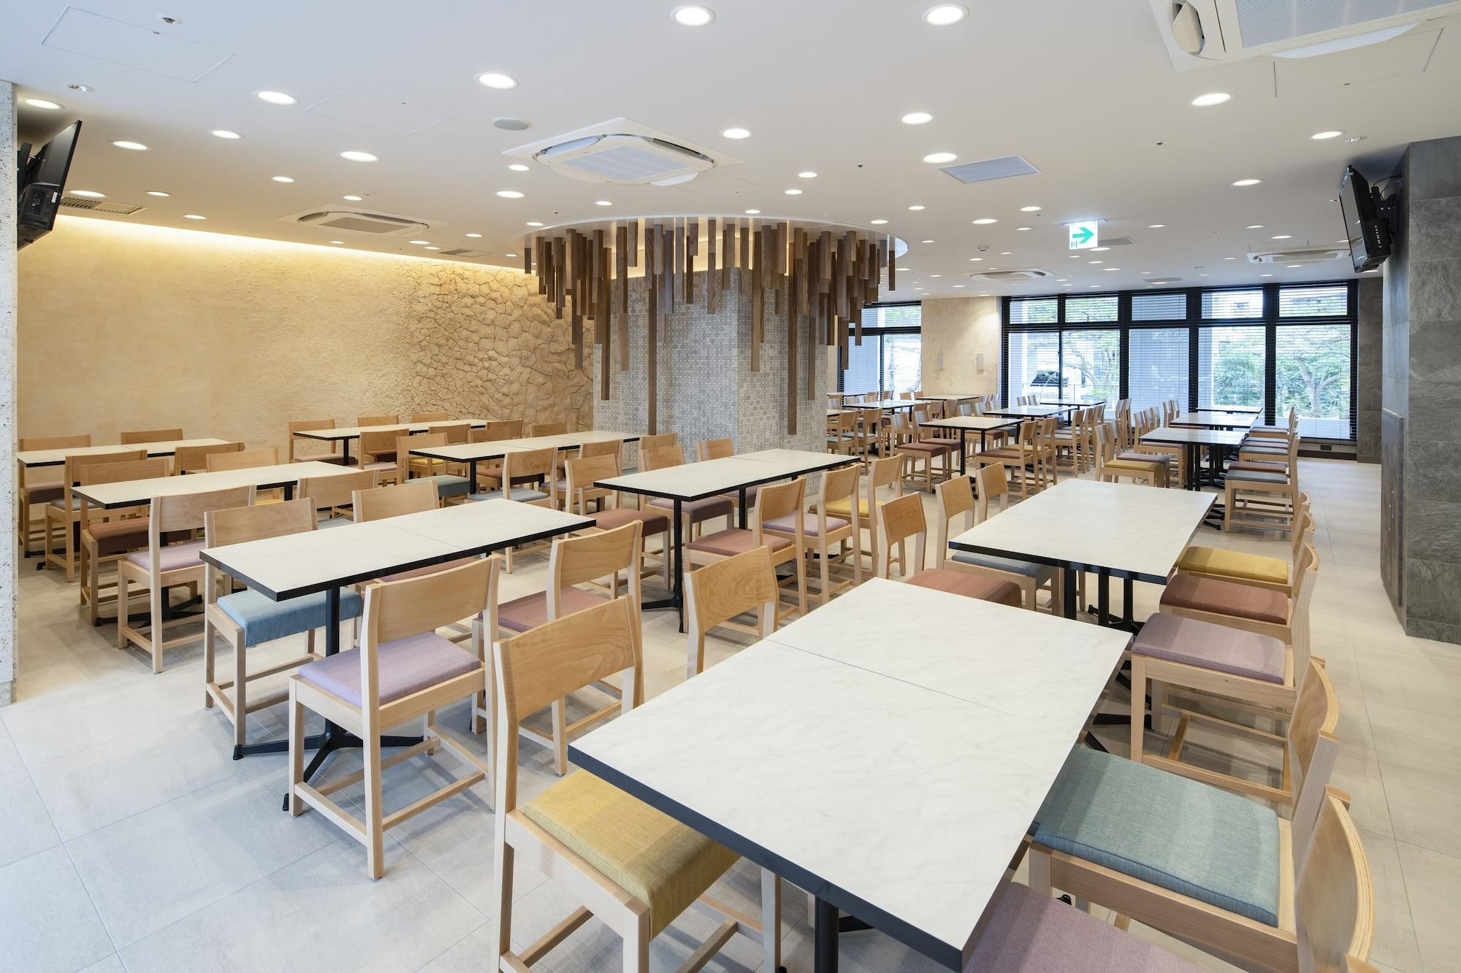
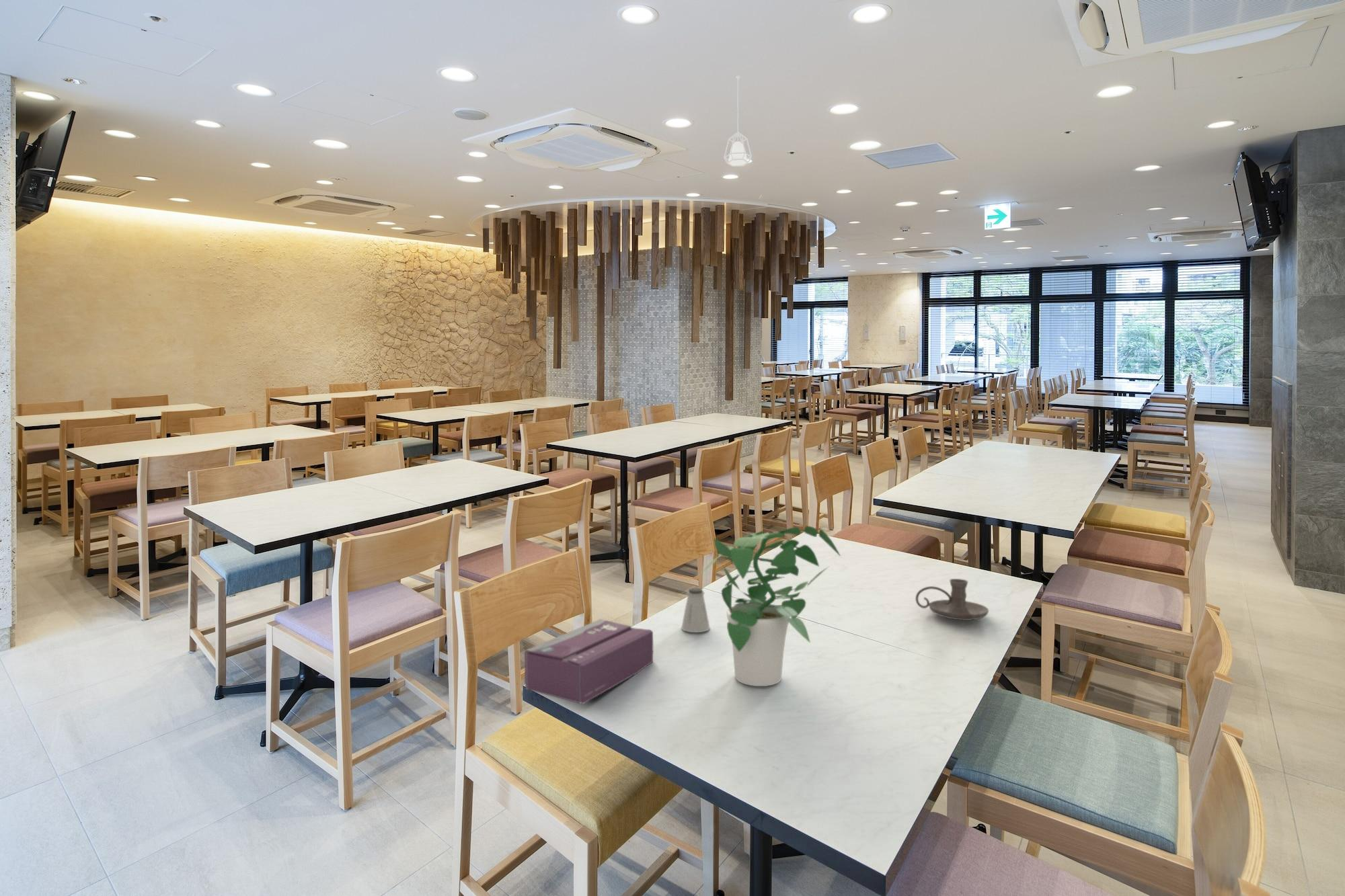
+ potted plant (769, 602)
+ saltshaker (695, 608)
+ pendant lamp (738, 120)
+ tissue box (592, 657)
+ candle holder (951, 598)
